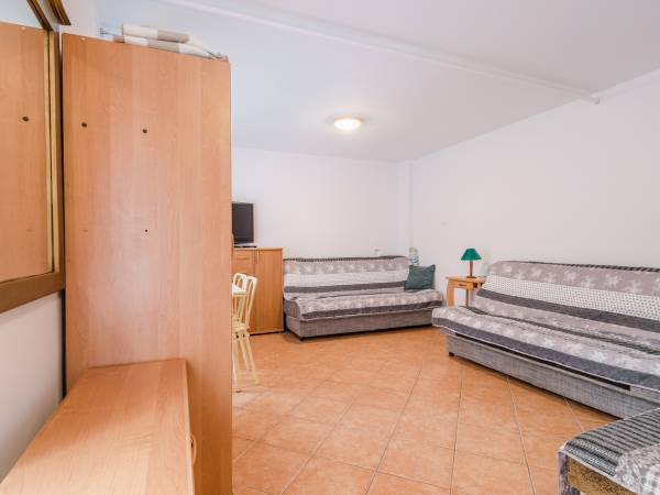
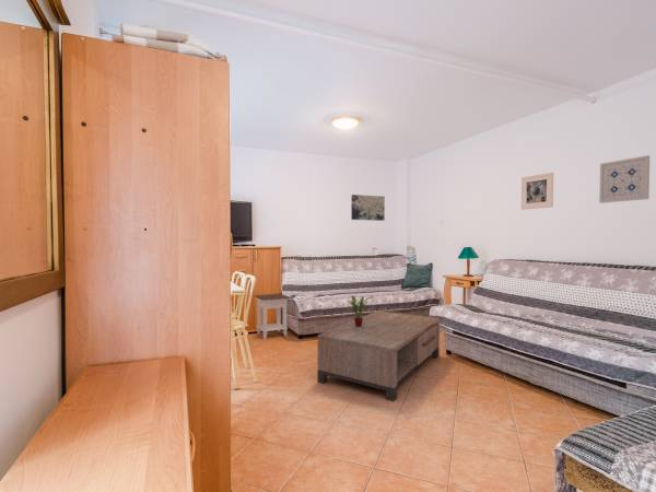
+ potted plant (361, 311)
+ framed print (536, 191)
+ coffee table (384, 347)
+ nightstand (277, 315)
+ wall art (367, 208)
+ wall art (623, 180)
